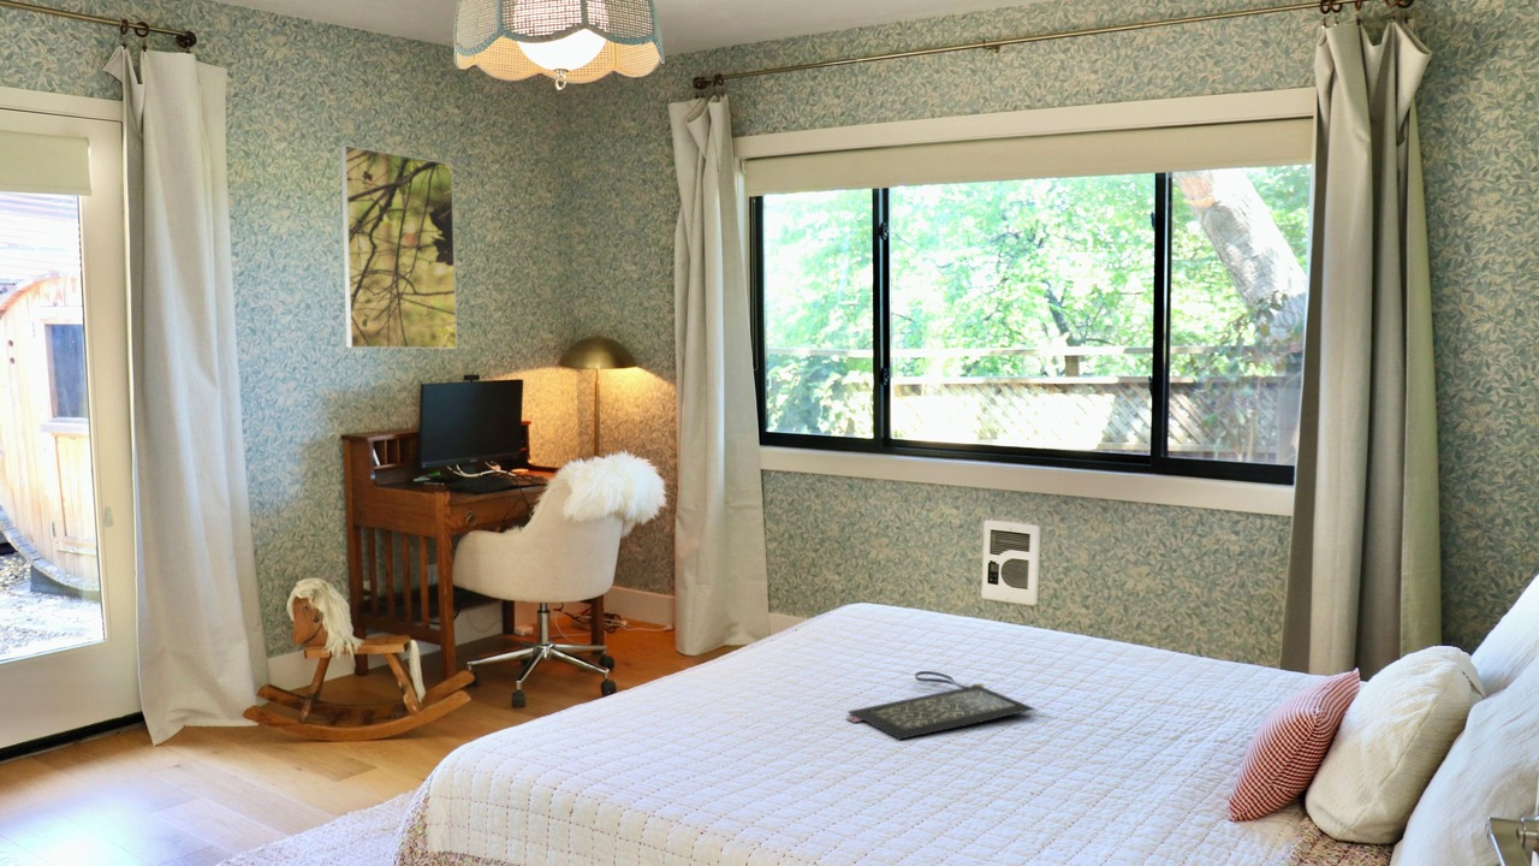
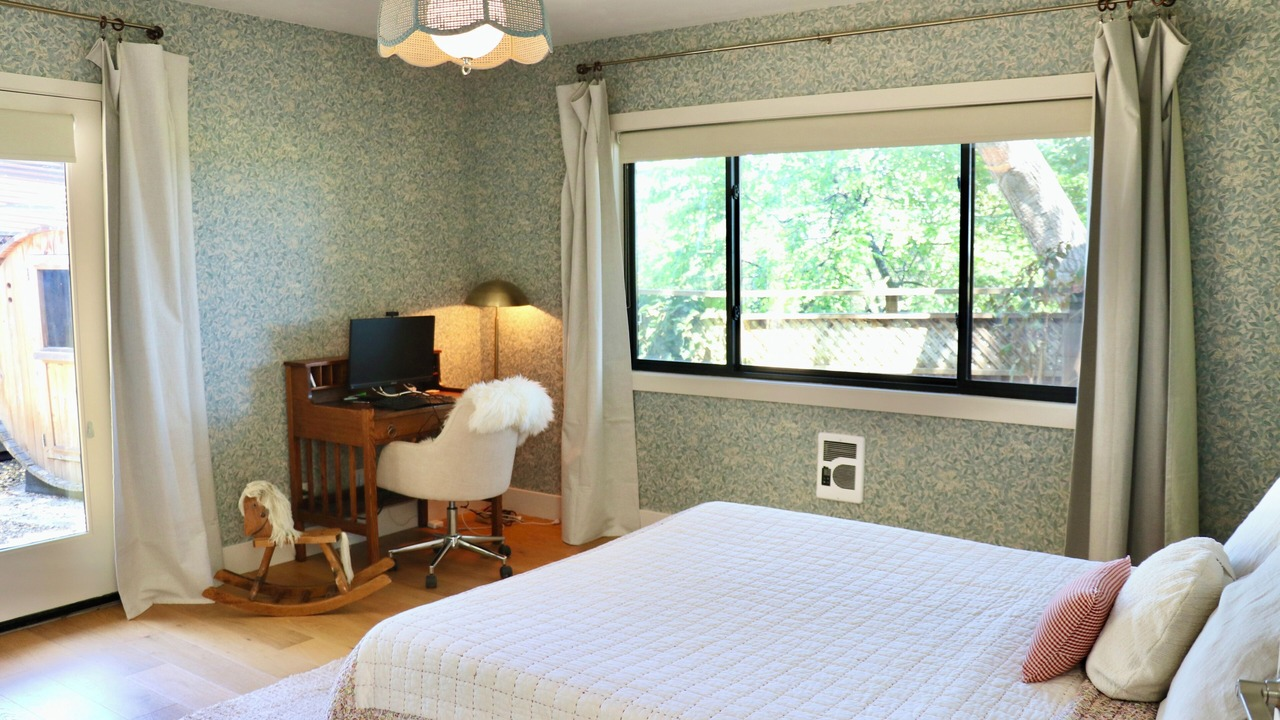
- clutch bag (945, 707)
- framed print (400, 251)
